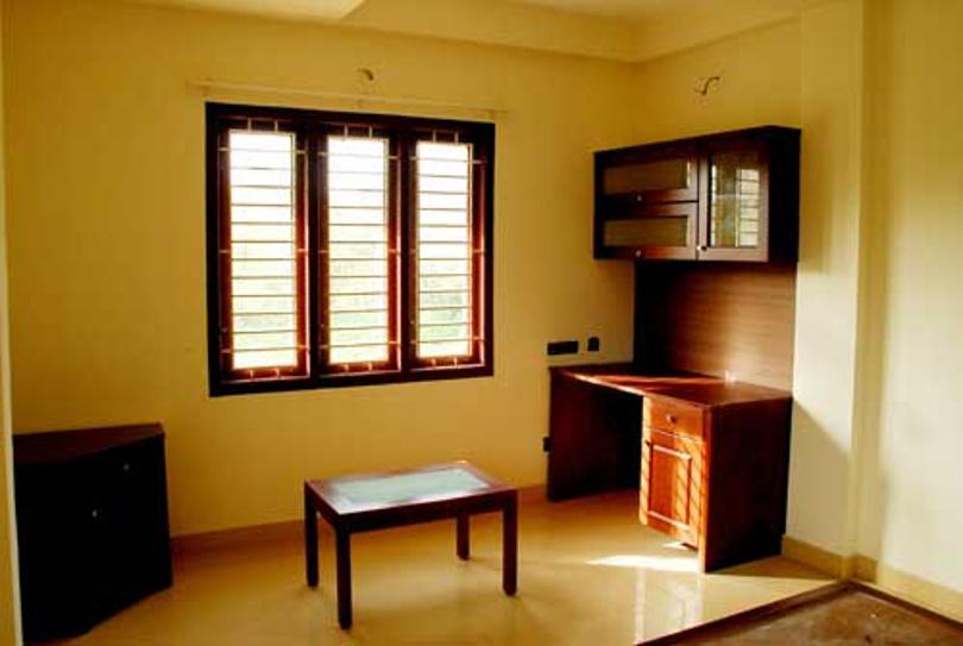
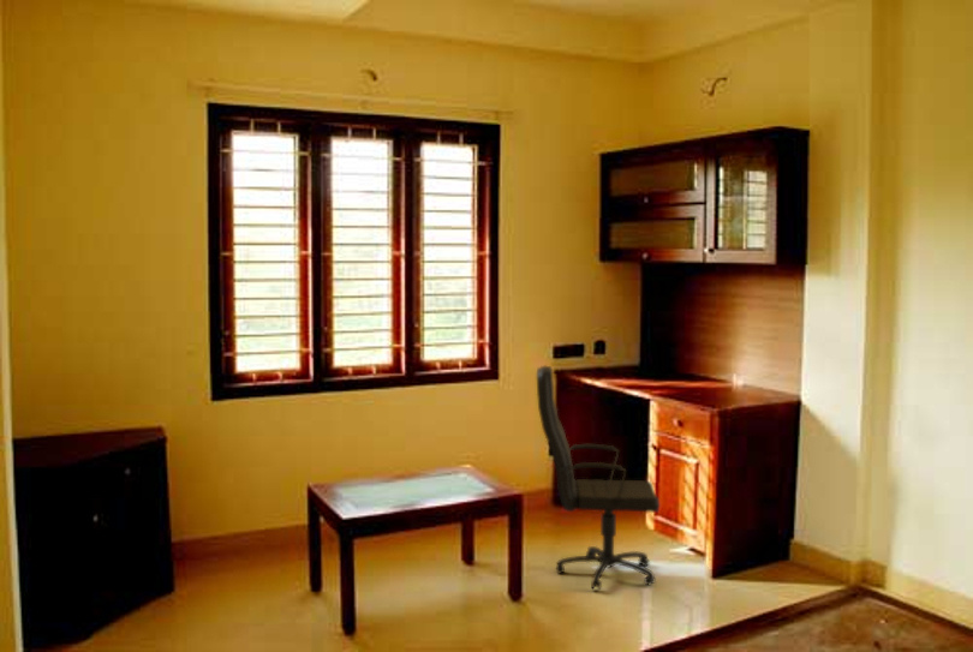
+ office chair (596, 467)
